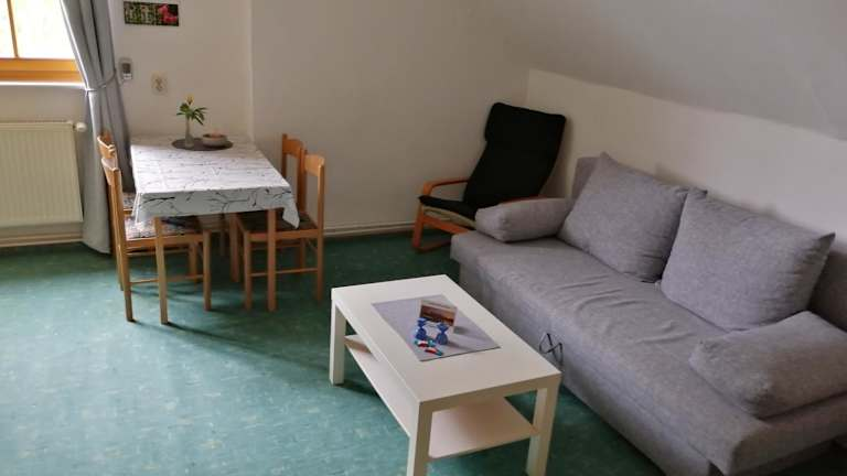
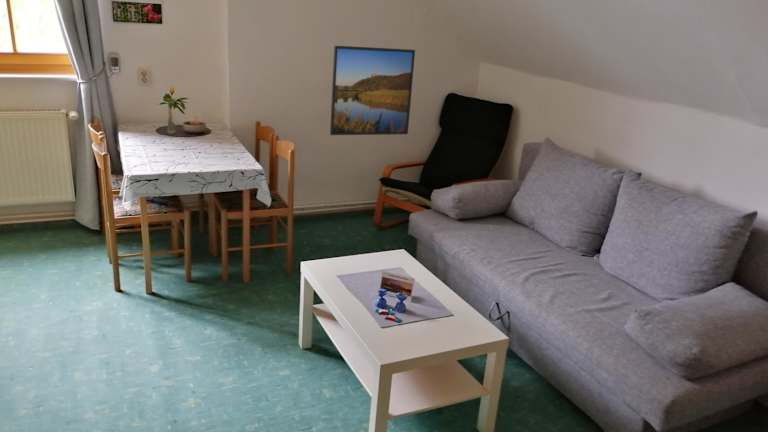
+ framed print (372, 92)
